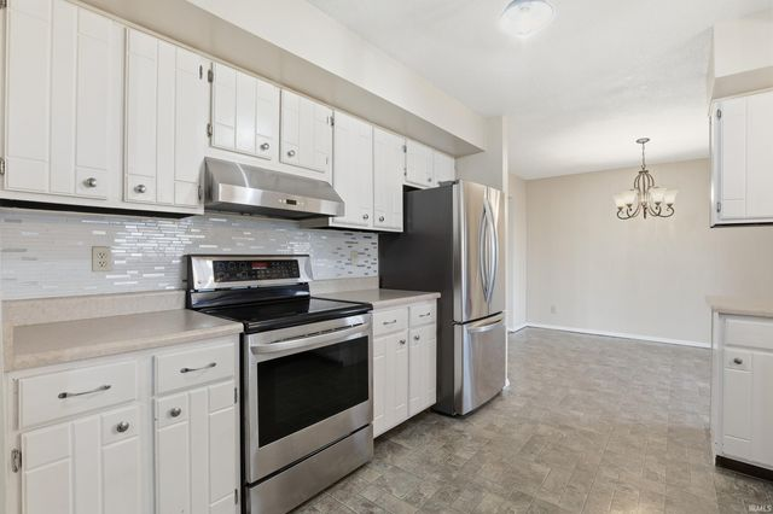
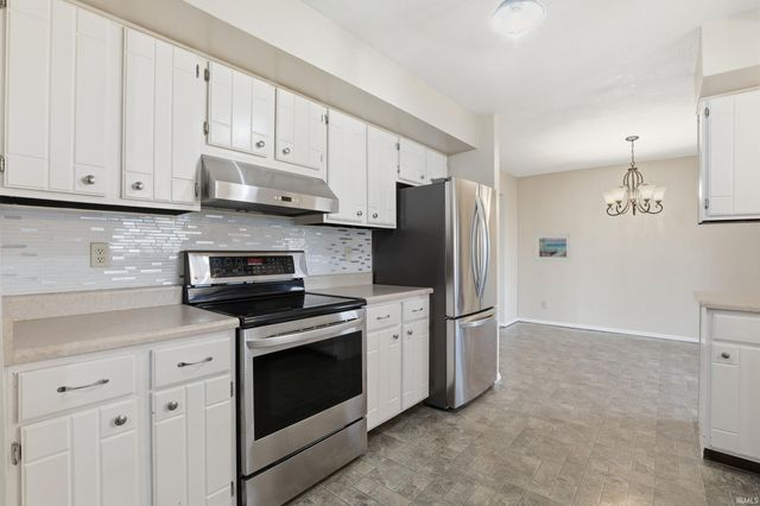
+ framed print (552, 247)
